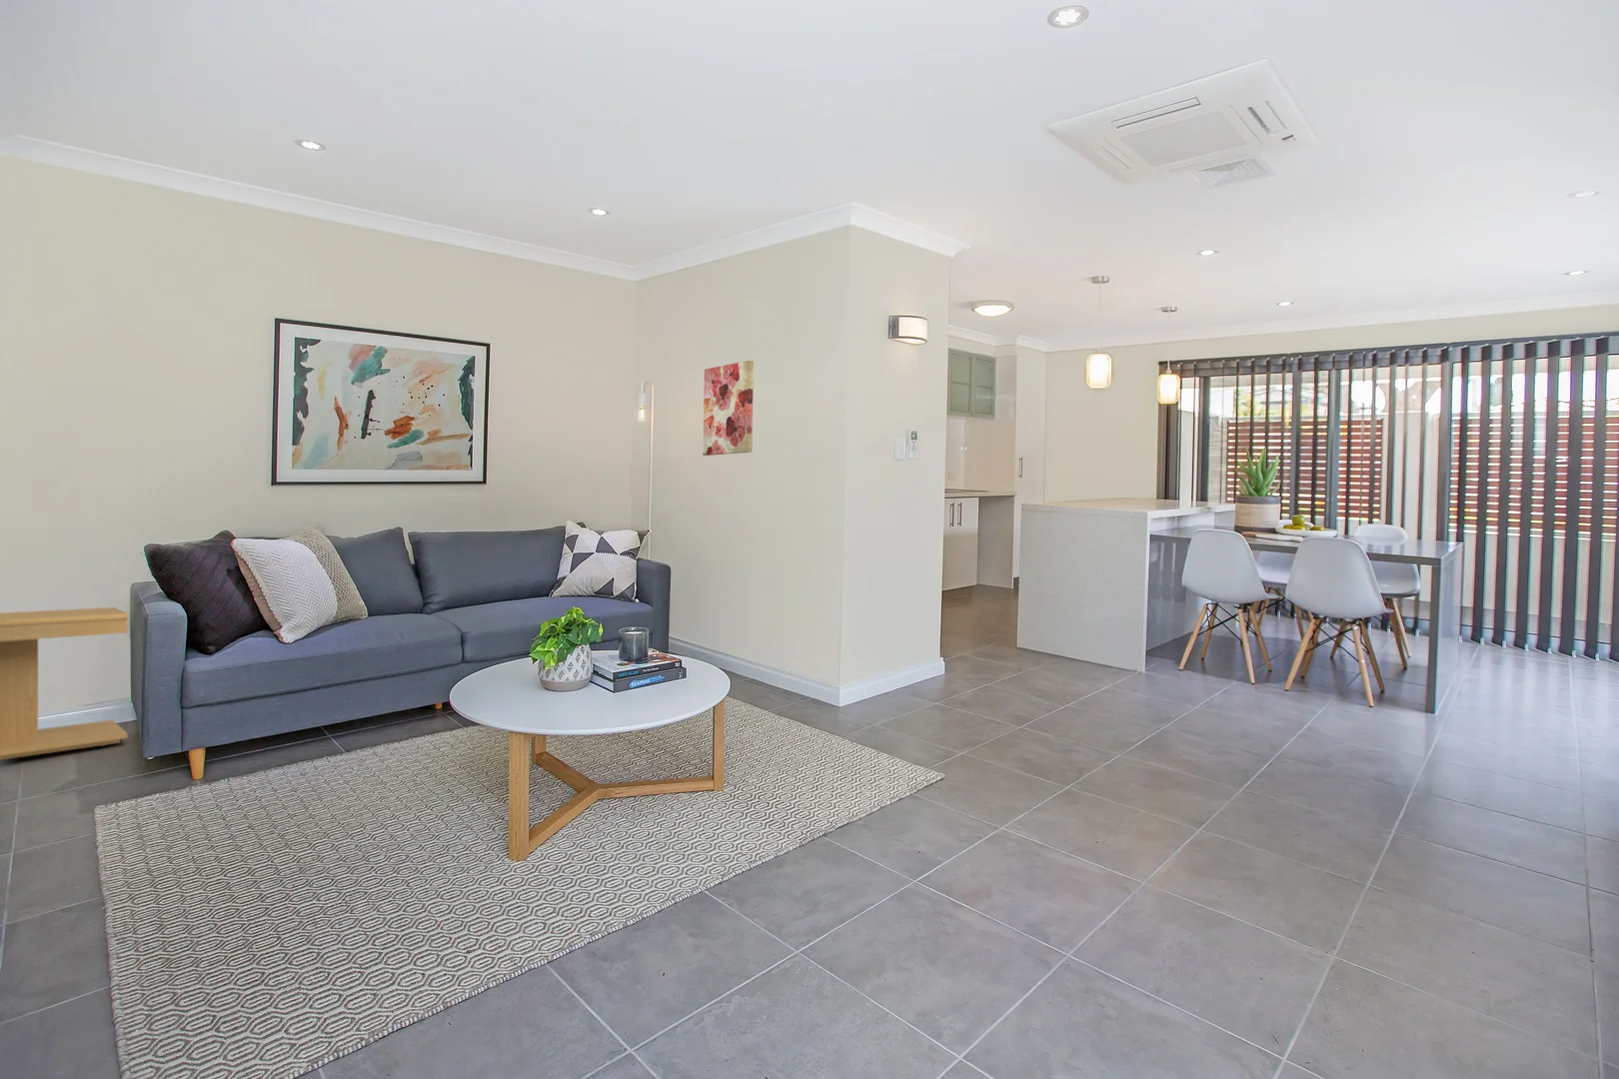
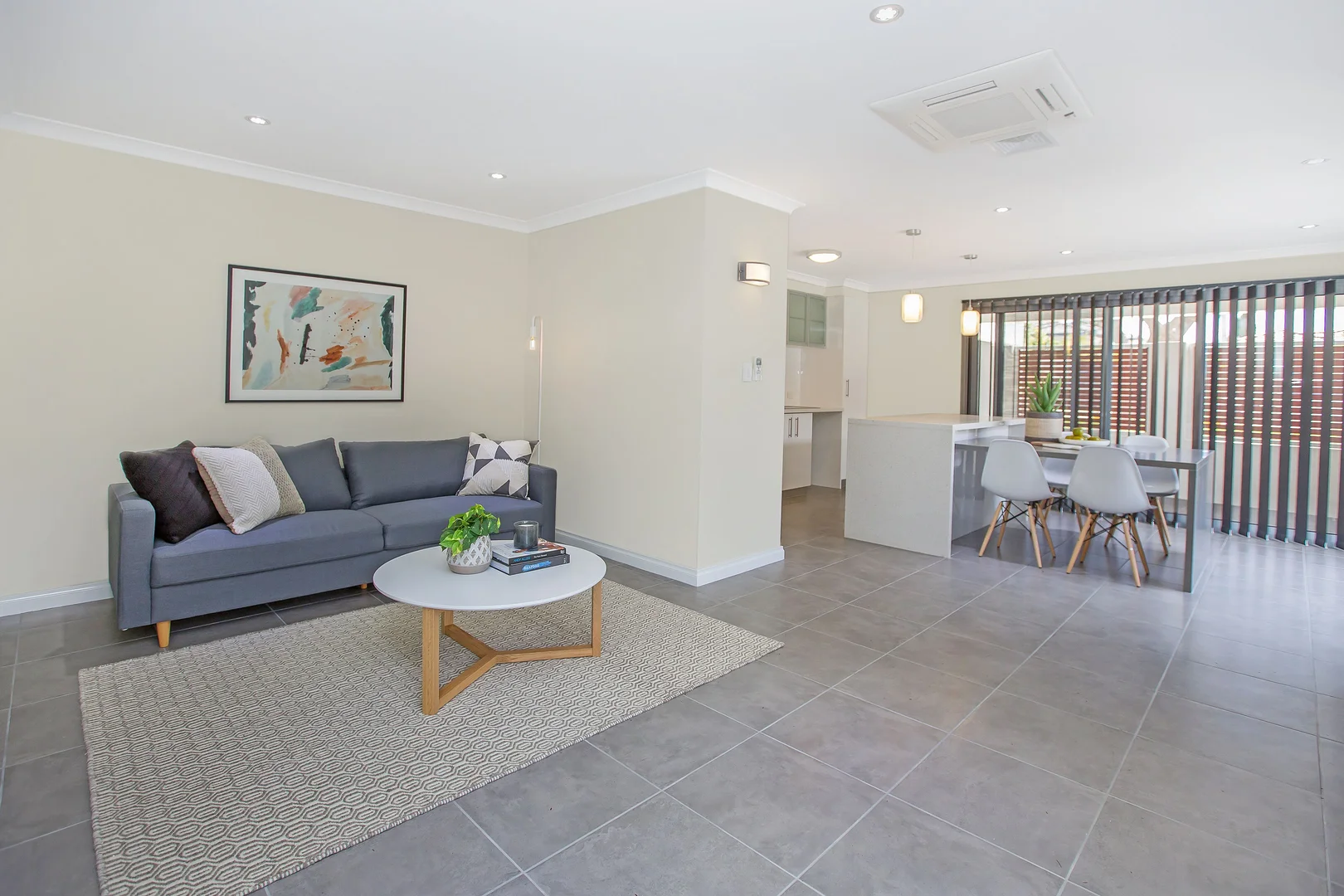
- side table (37, 680)
- wall art (728, 408)
